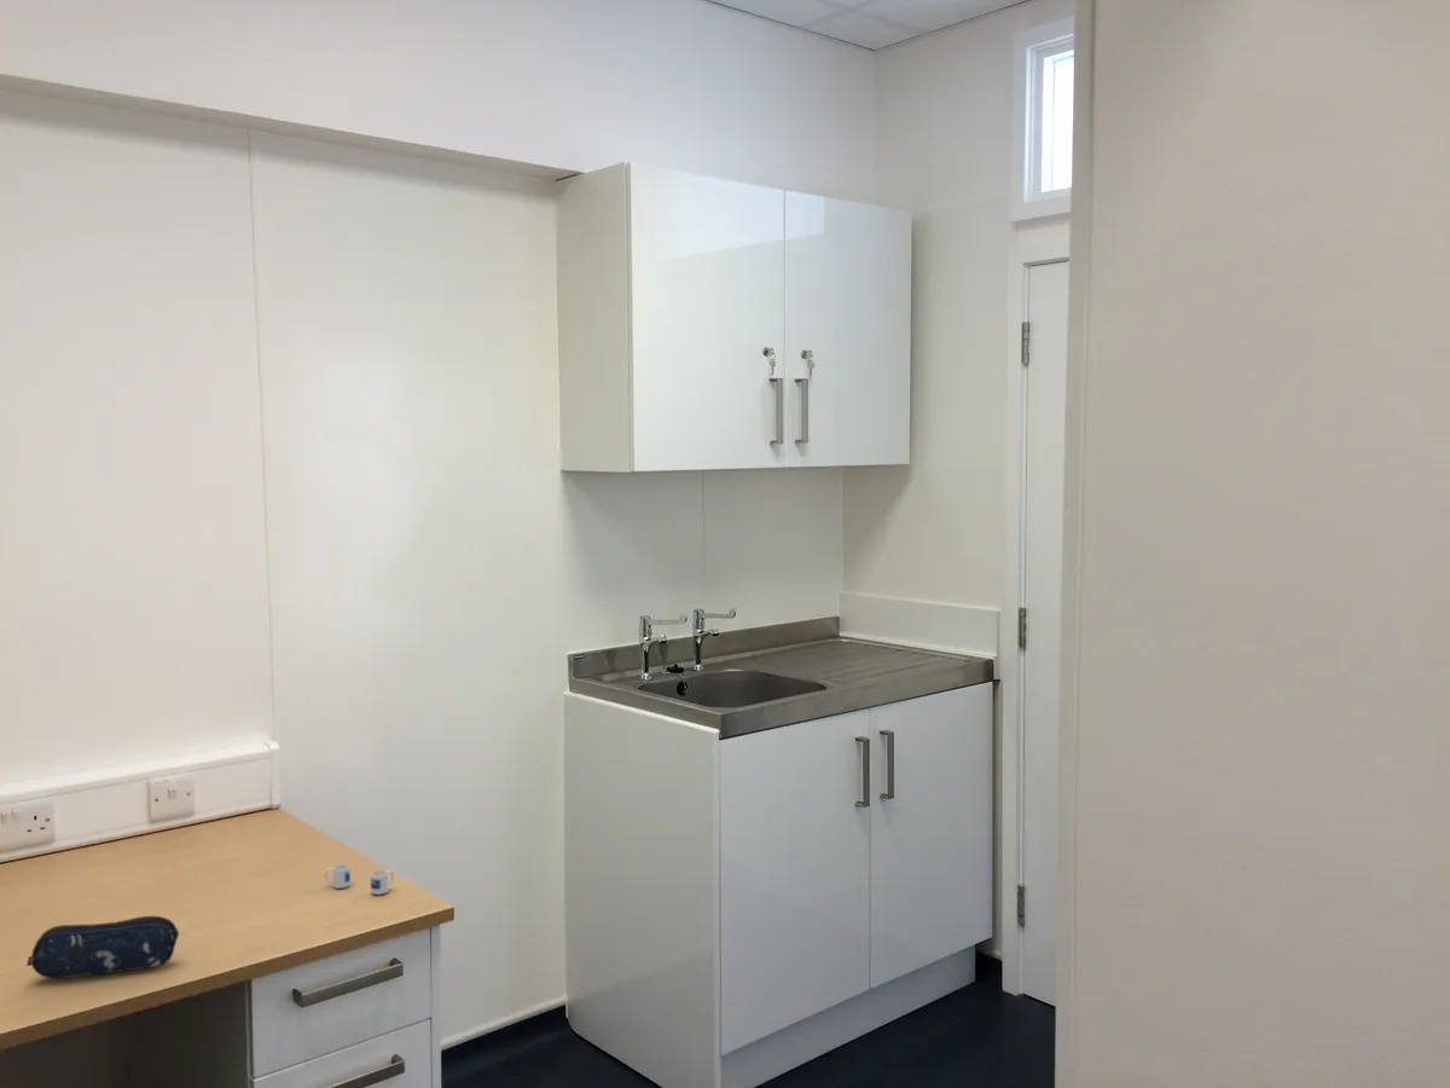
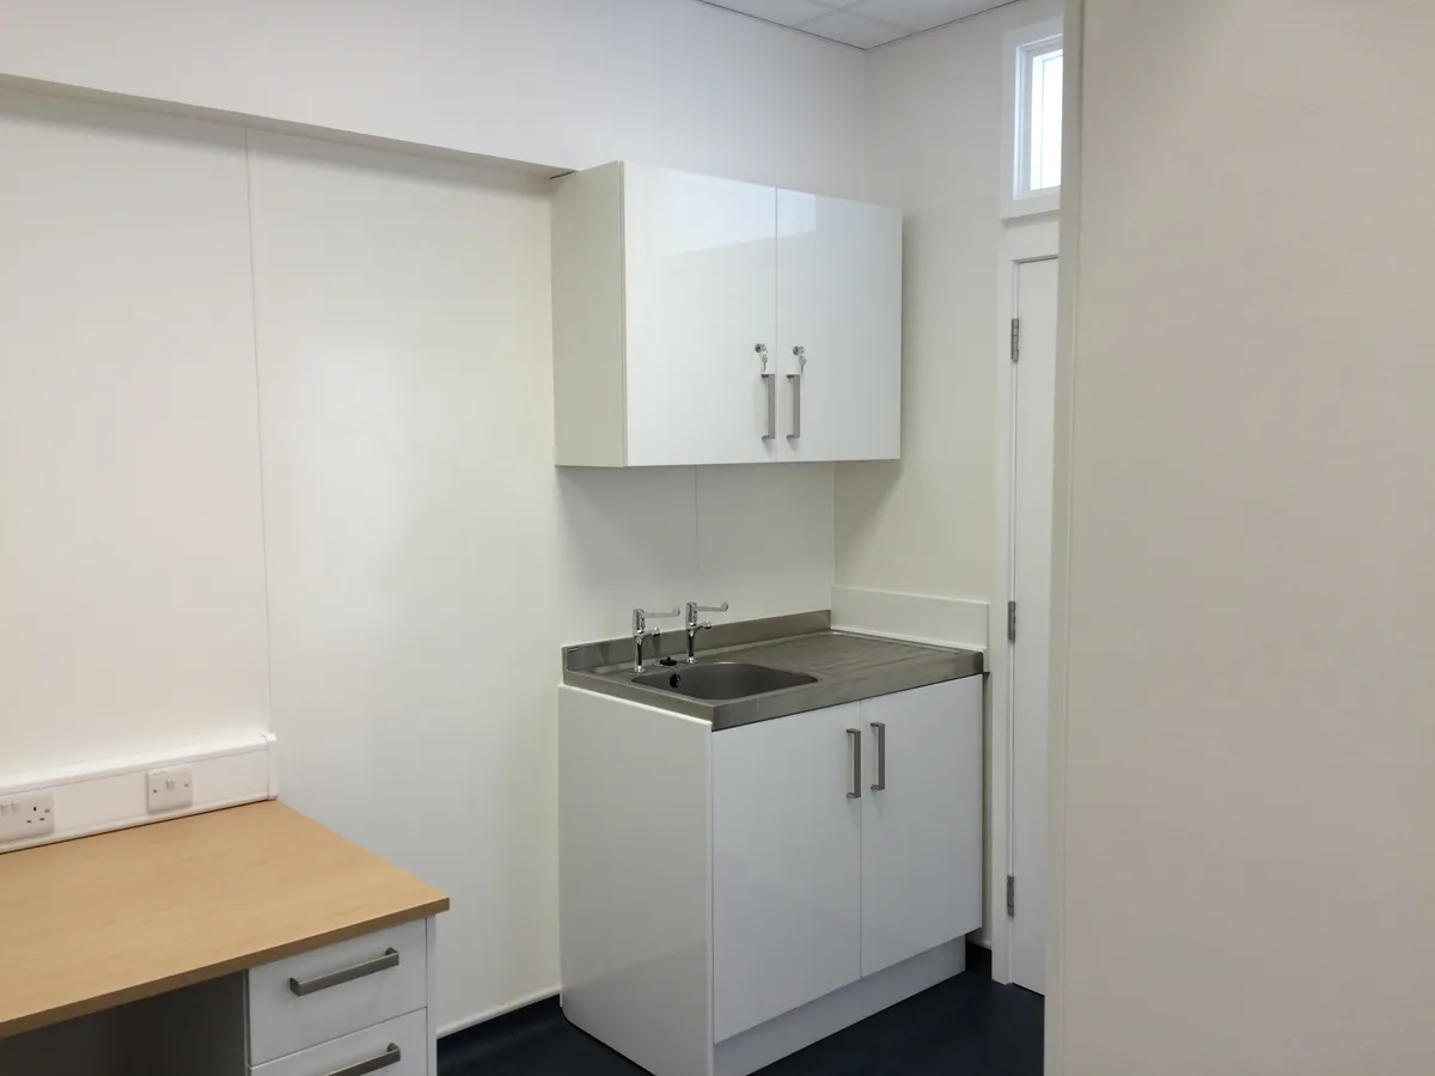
- pencil case (105, 947)
- mug (349, 879)
